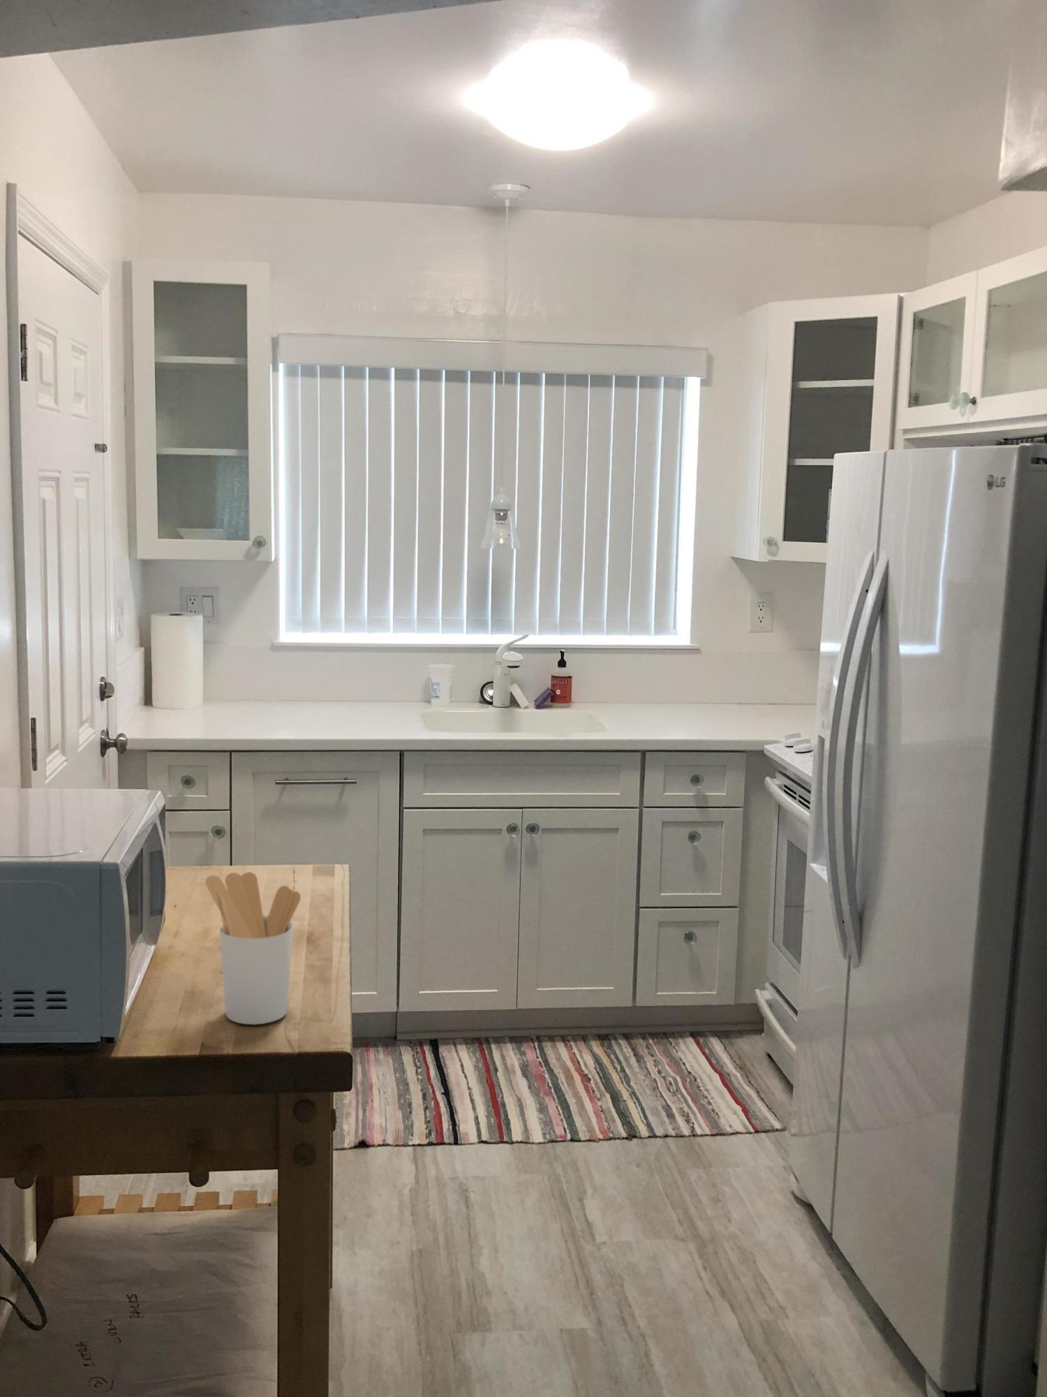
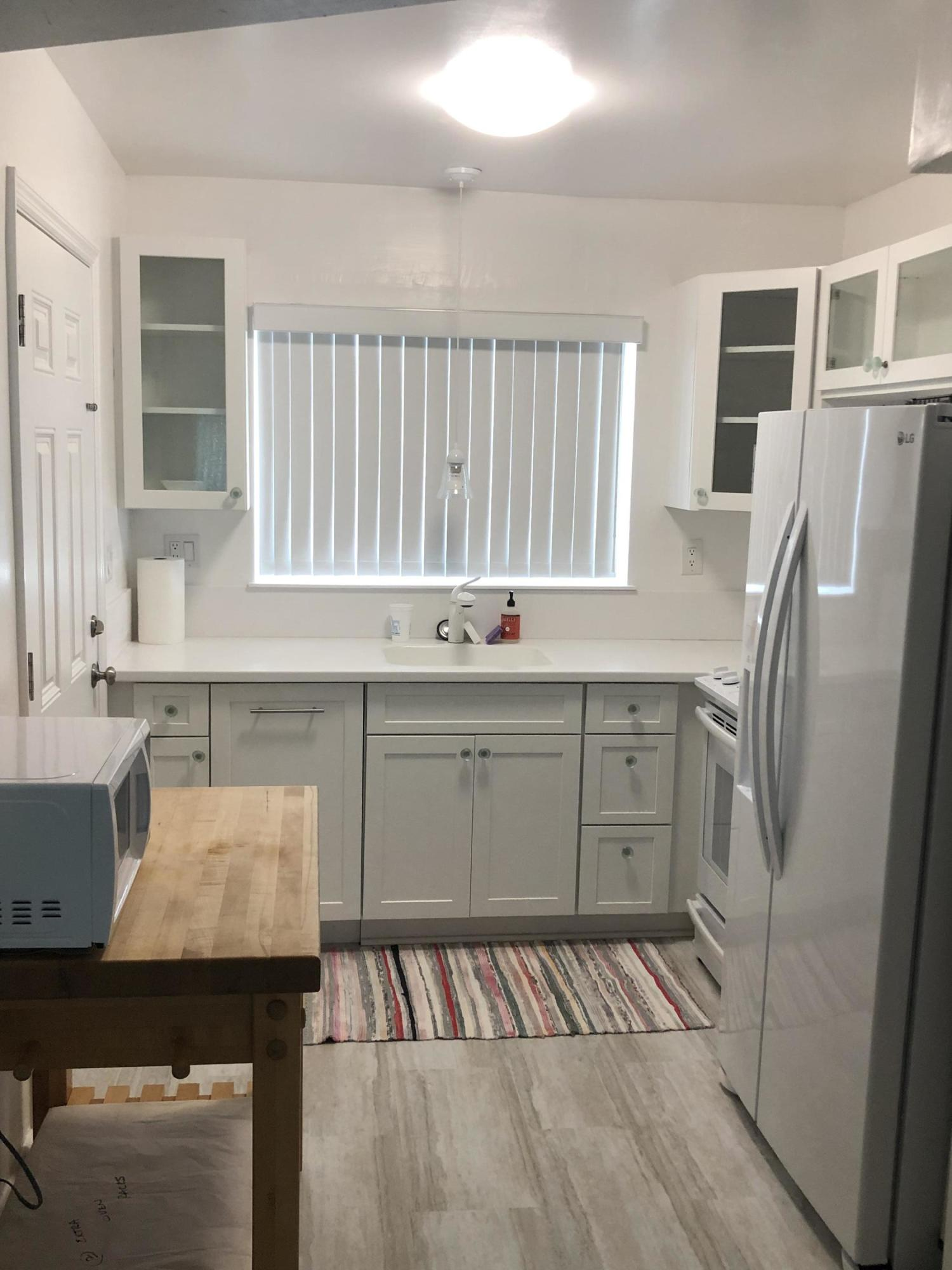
- utensil holder (247, 943)
